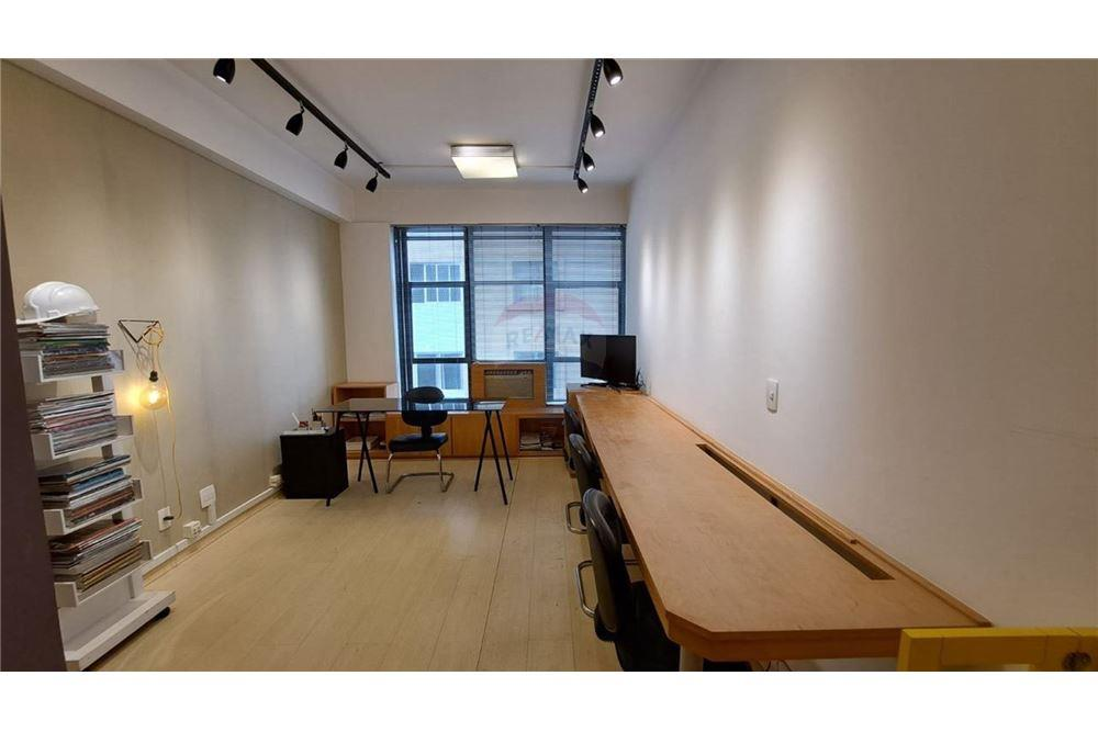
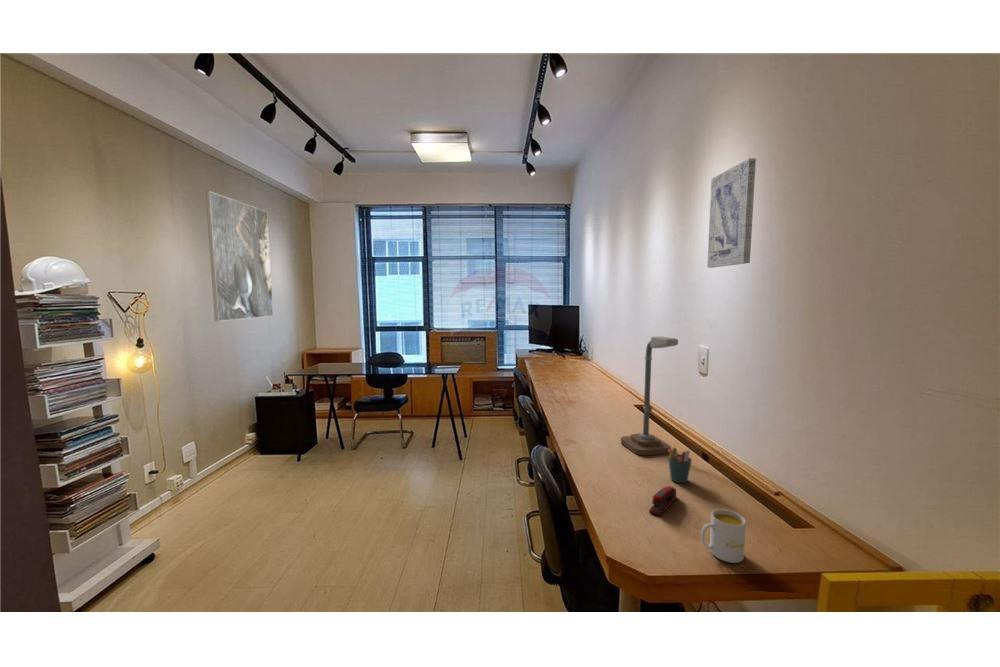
+ desk lamp (649, 394)
+ stapler (663, 496)
+ mug (721, 535)
+ wall art (729, 217)
+ pen holder (679, 463)
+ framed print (243, 261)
